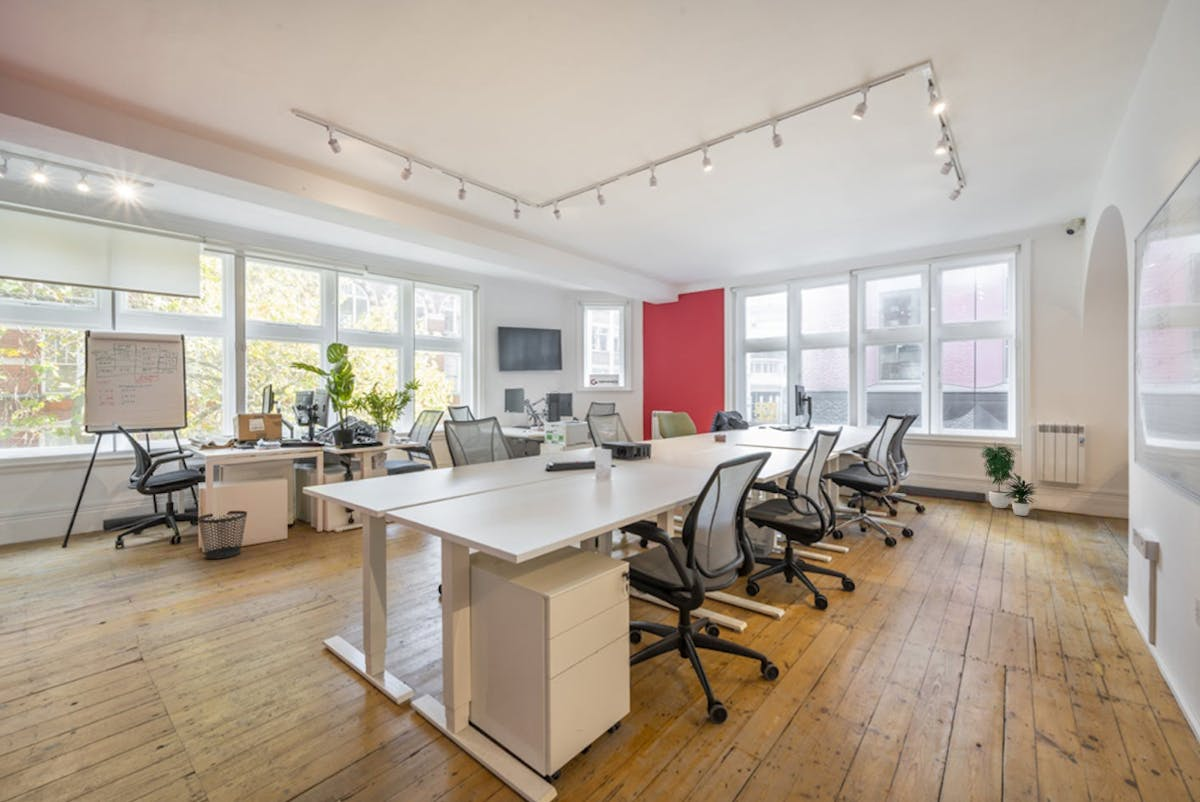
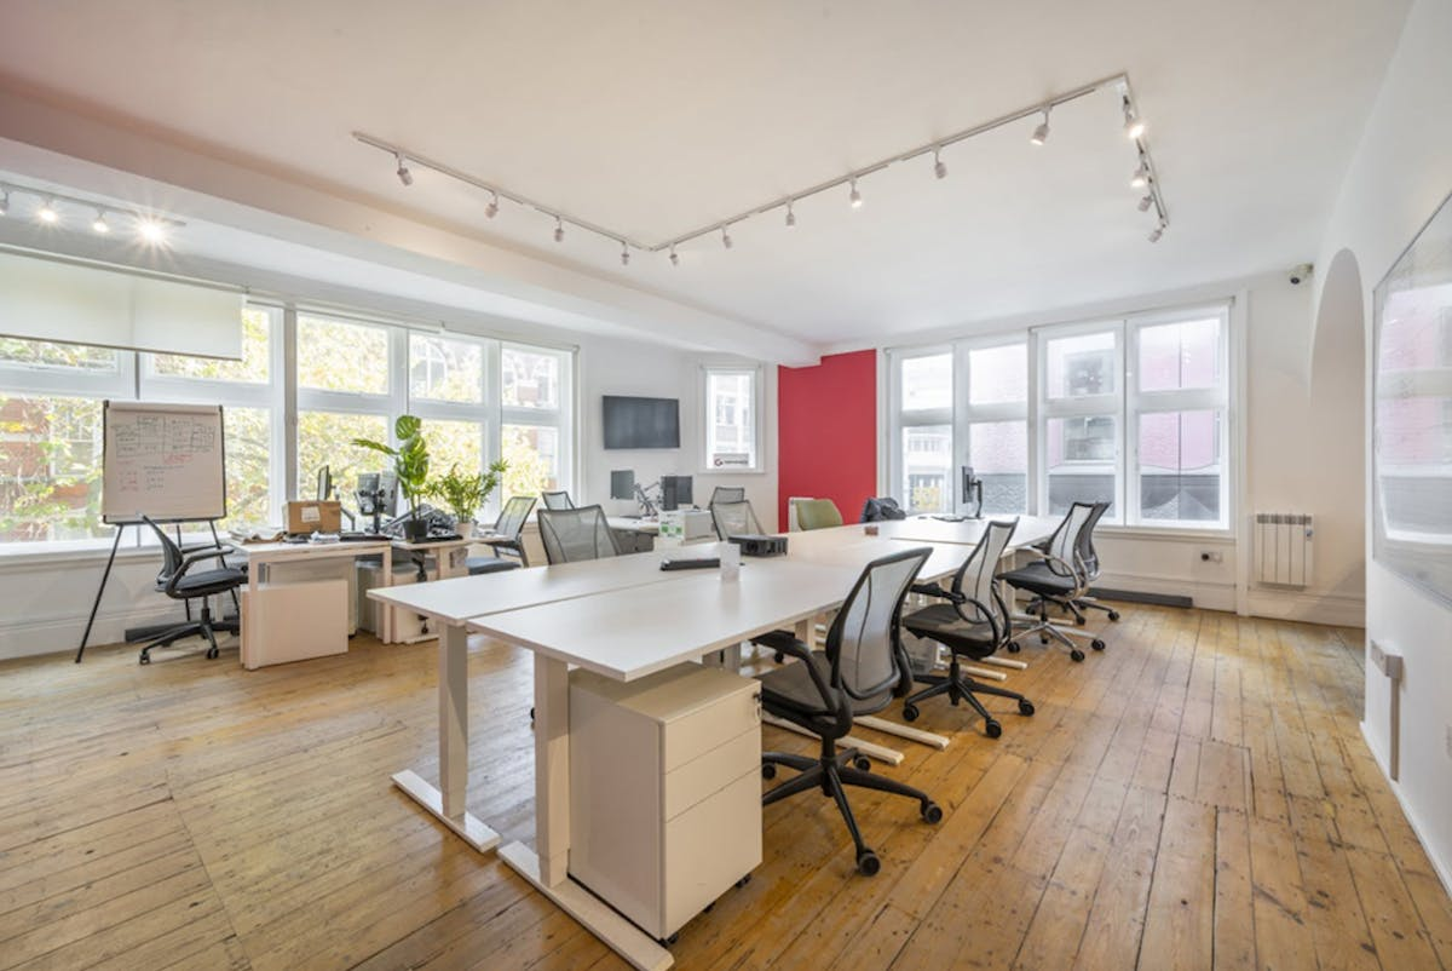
- wastebasket (223, 535)
- potted plant (1007, 476)
